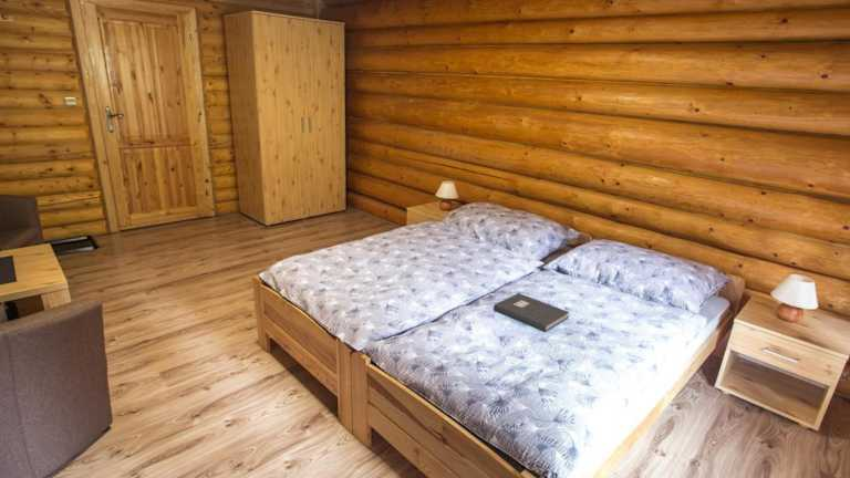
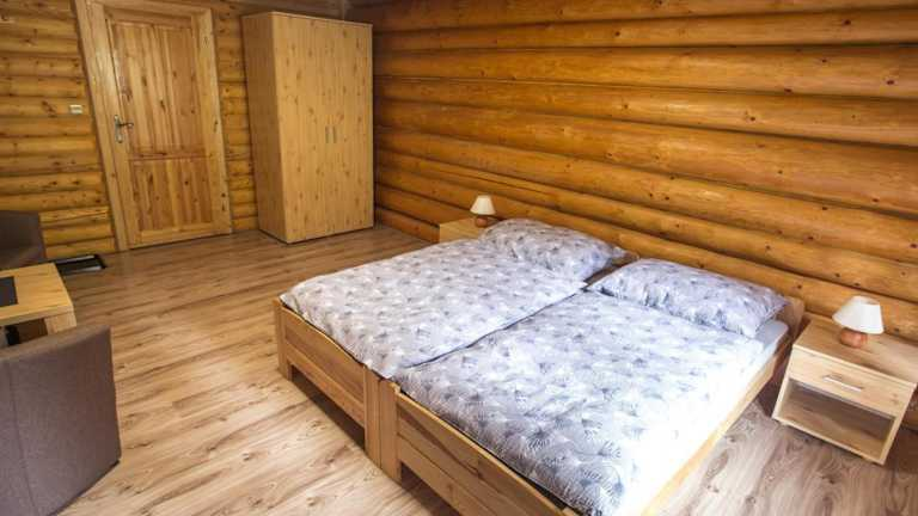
- book (530, 311)
